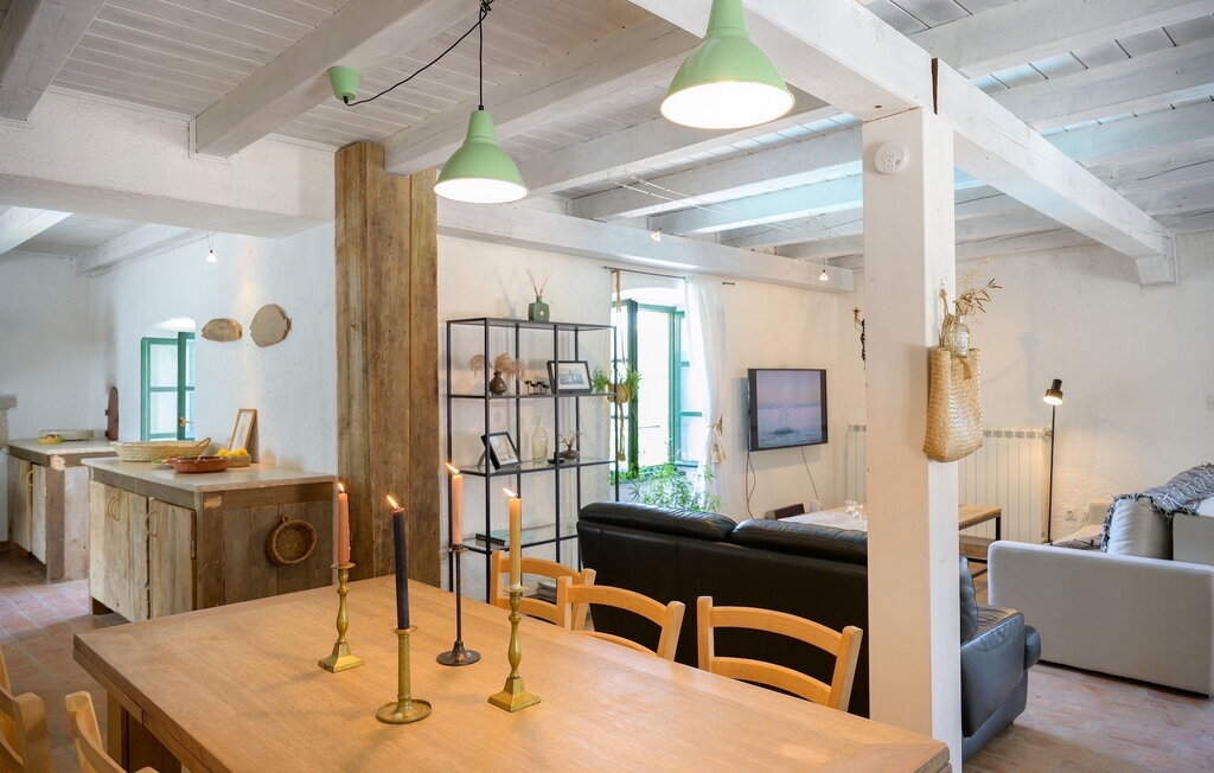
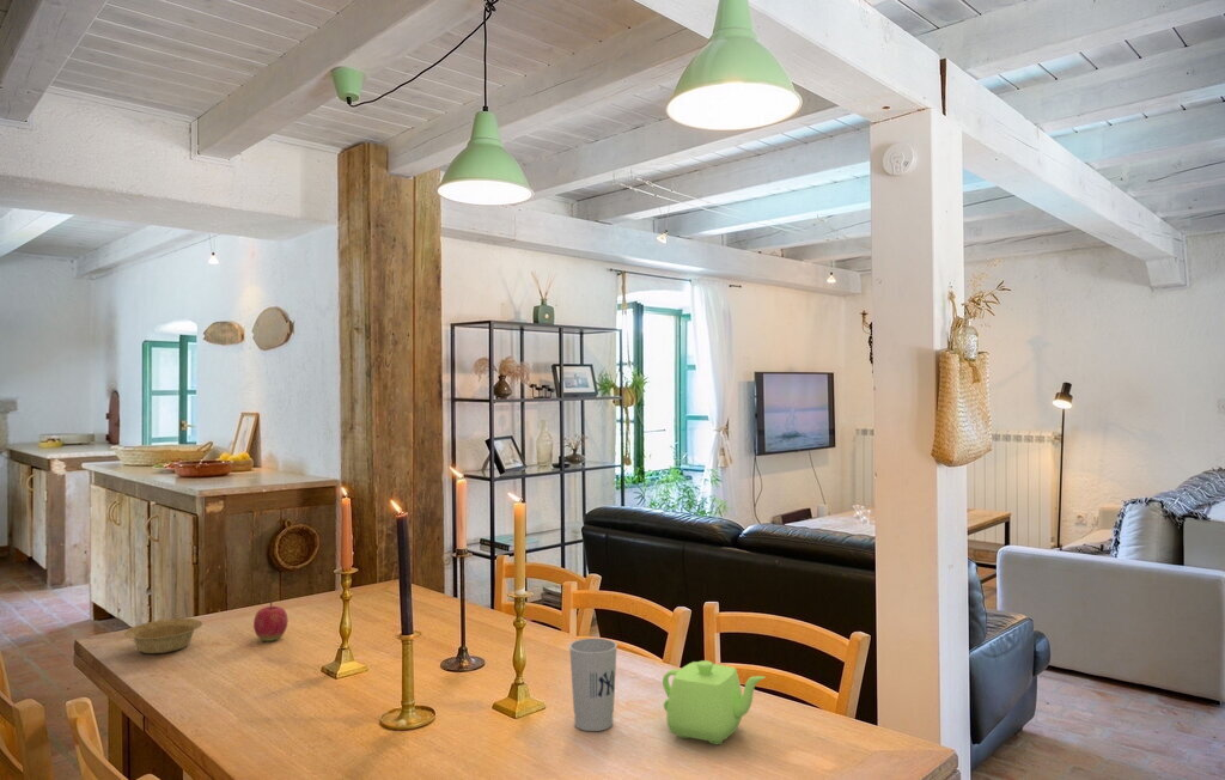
+ apple (270, 618)
+ cup (593, 684)
+ bowl (164, 638)
+ teapot (713, 699)
